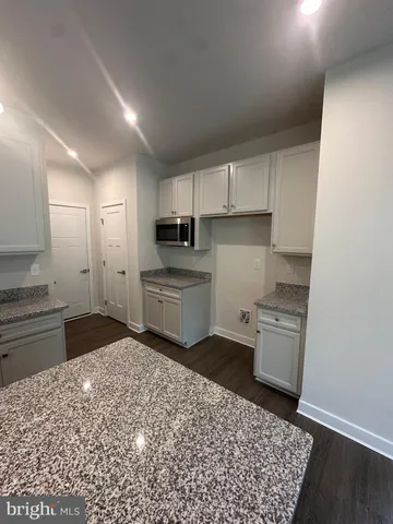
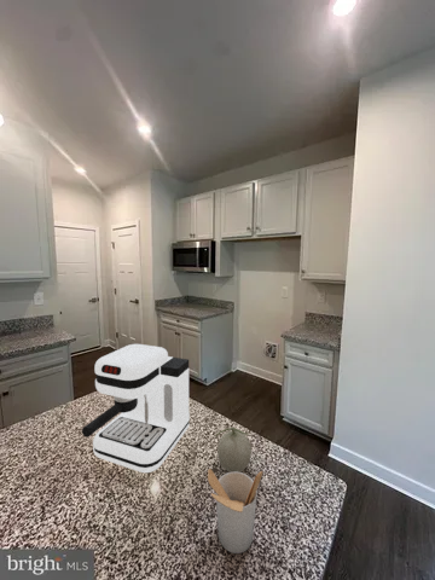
+ fruit (232, 445)
+ coffee maker (140, 400)
+ utensil holder (233, 510)
